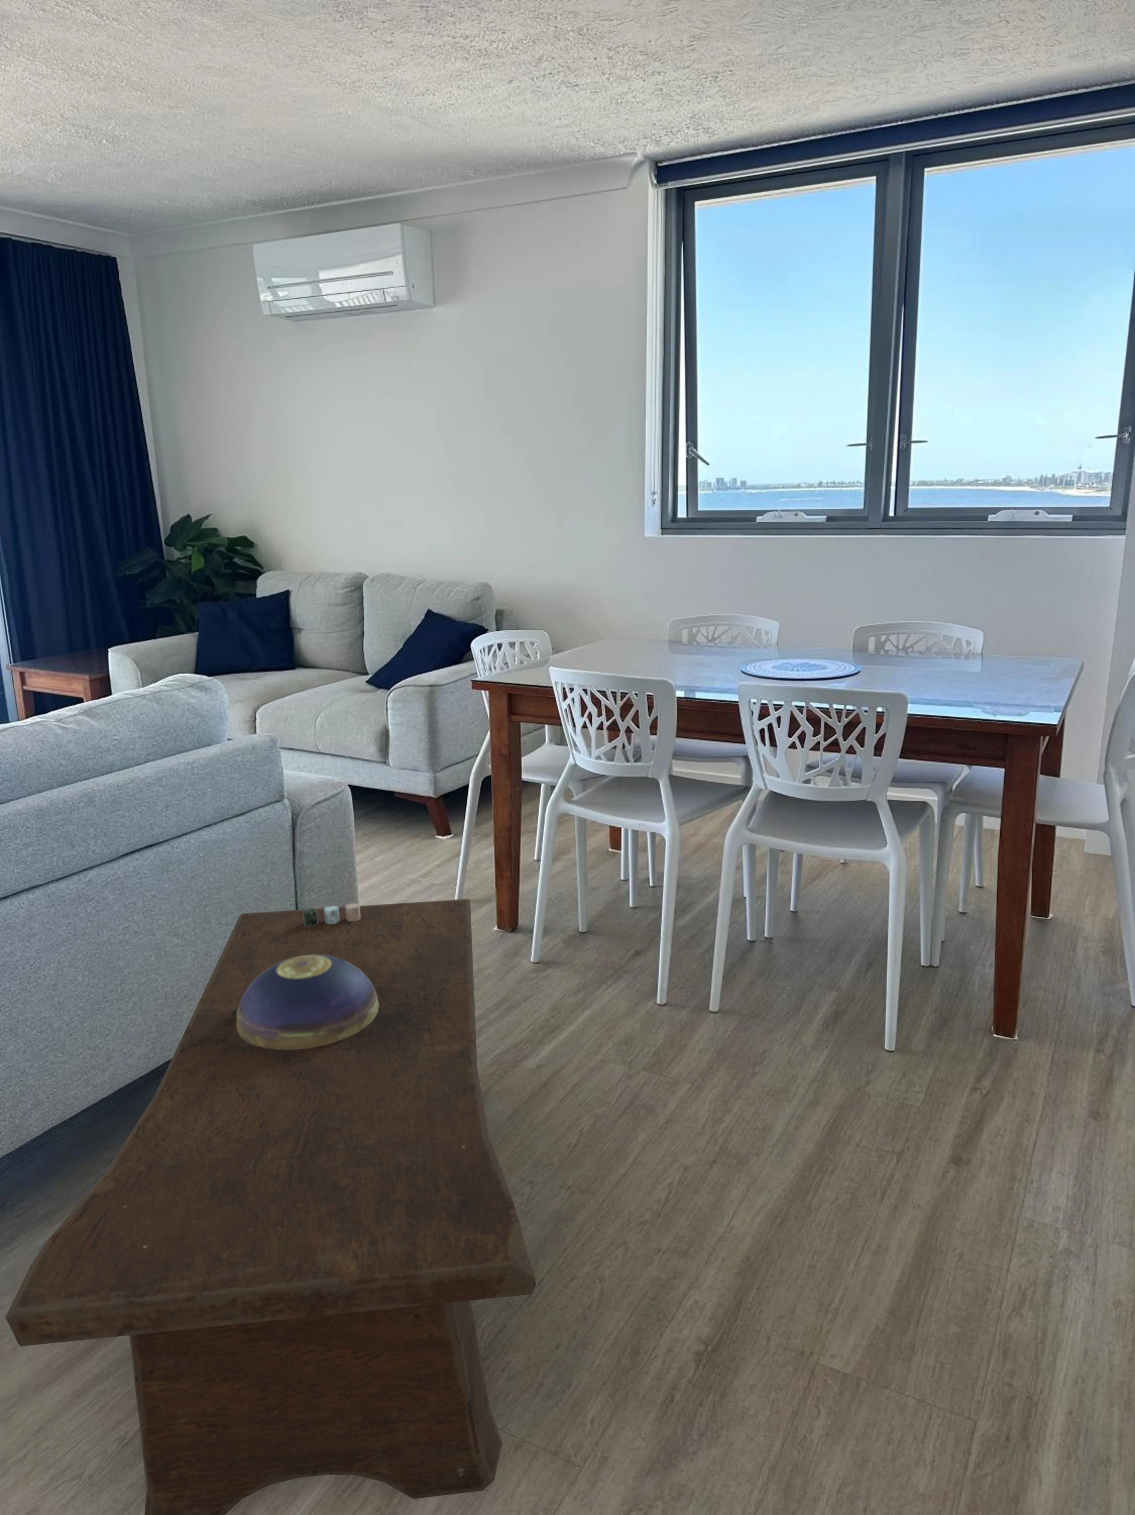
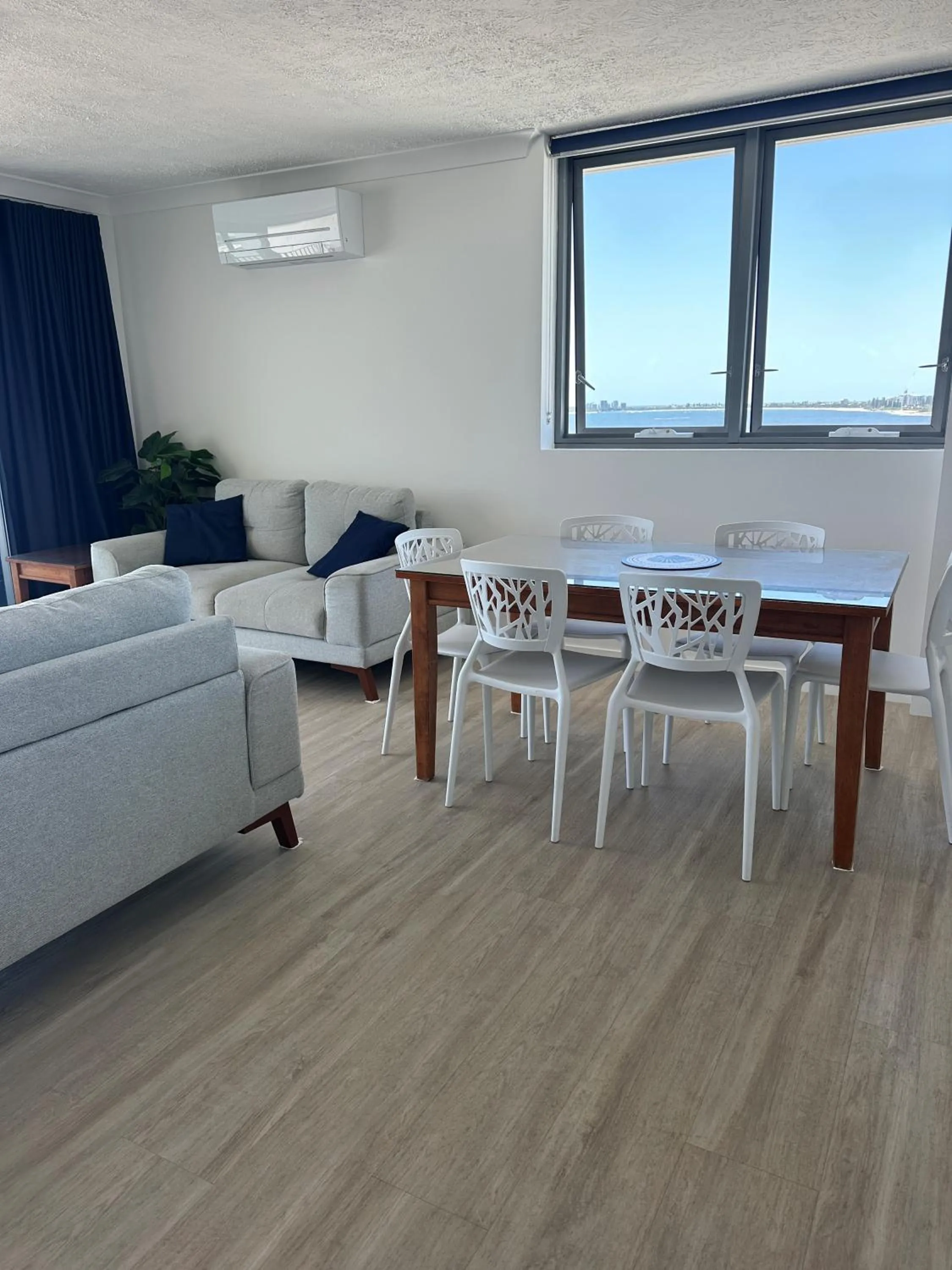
- candle (331, 914)
- coffee table (337, 1148)
- decorative bowl (306, 988)
